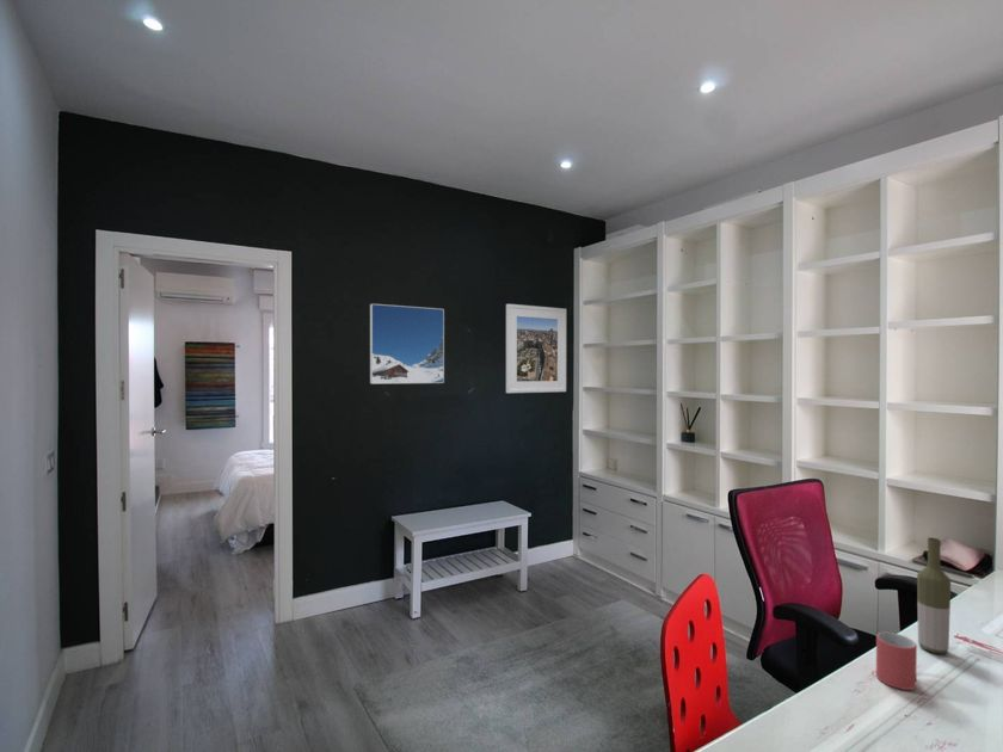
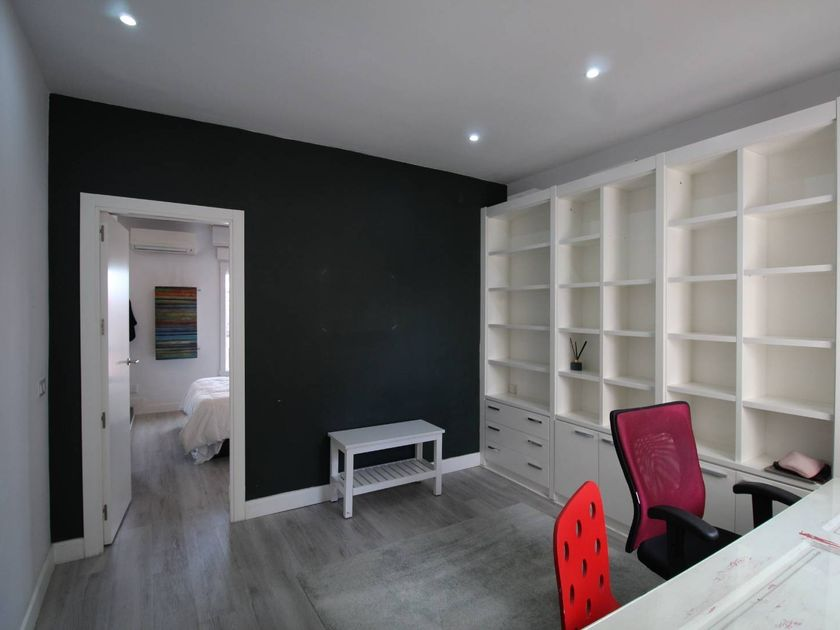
- mug (897, 657)
- bottle (933, 593)
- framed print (407, 345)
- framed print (536, 349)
